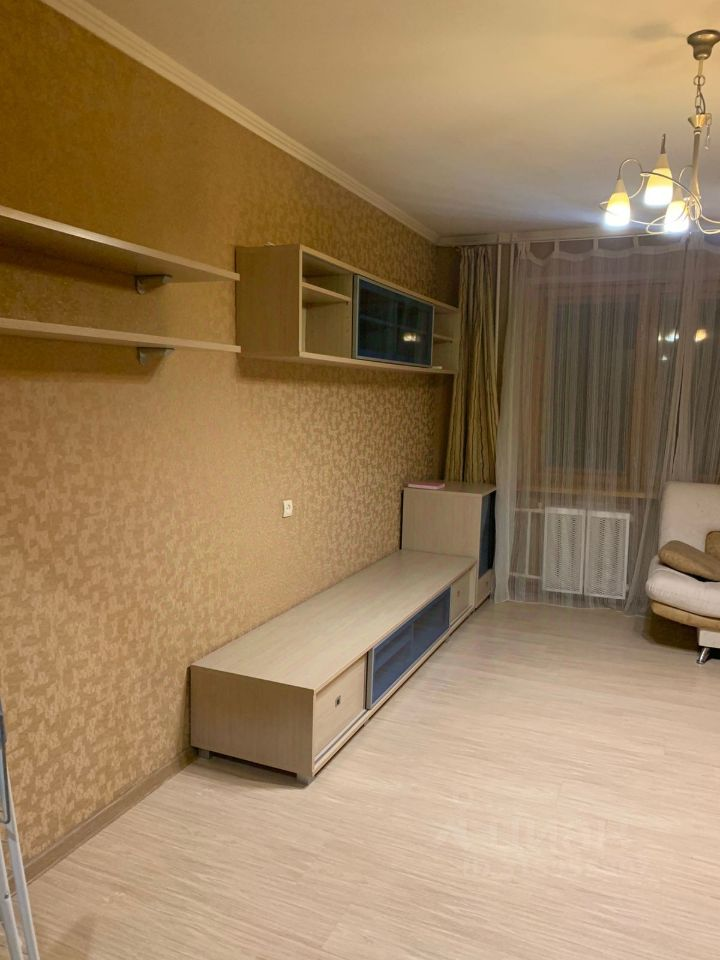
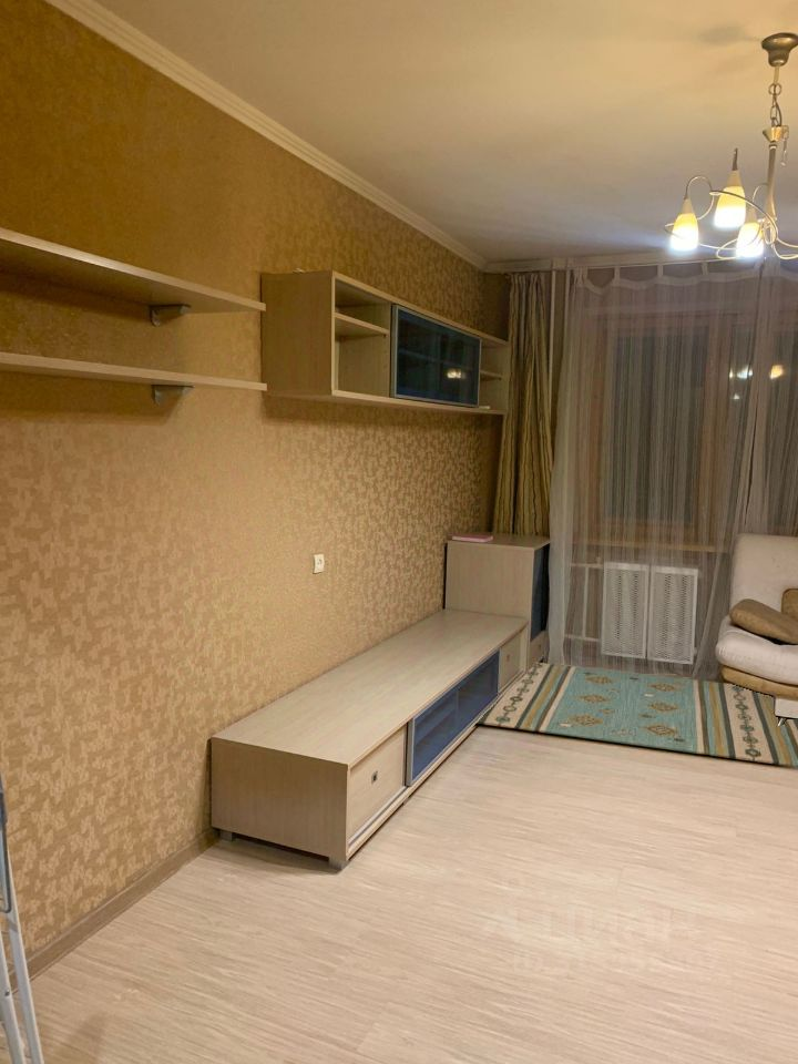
+ rug (628, 703)
